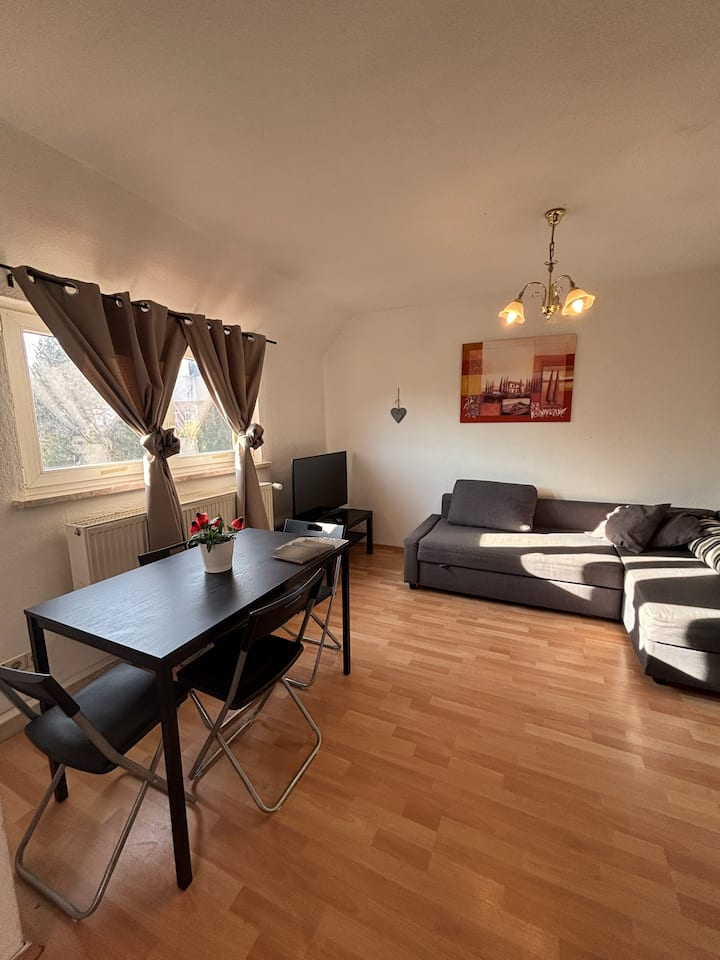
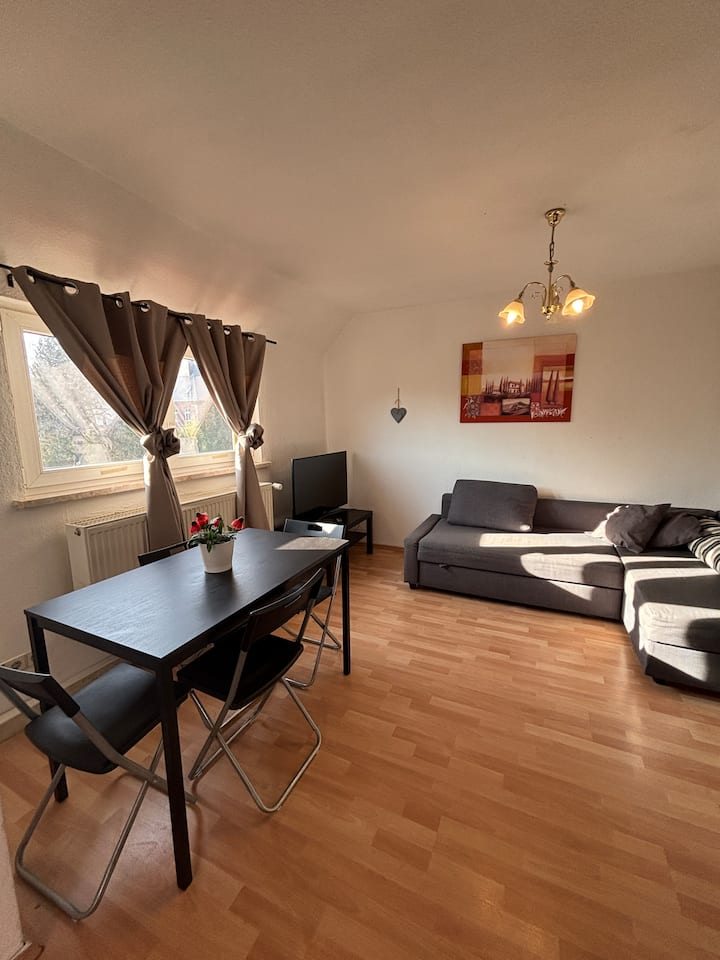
- hardback book (304, 549)
